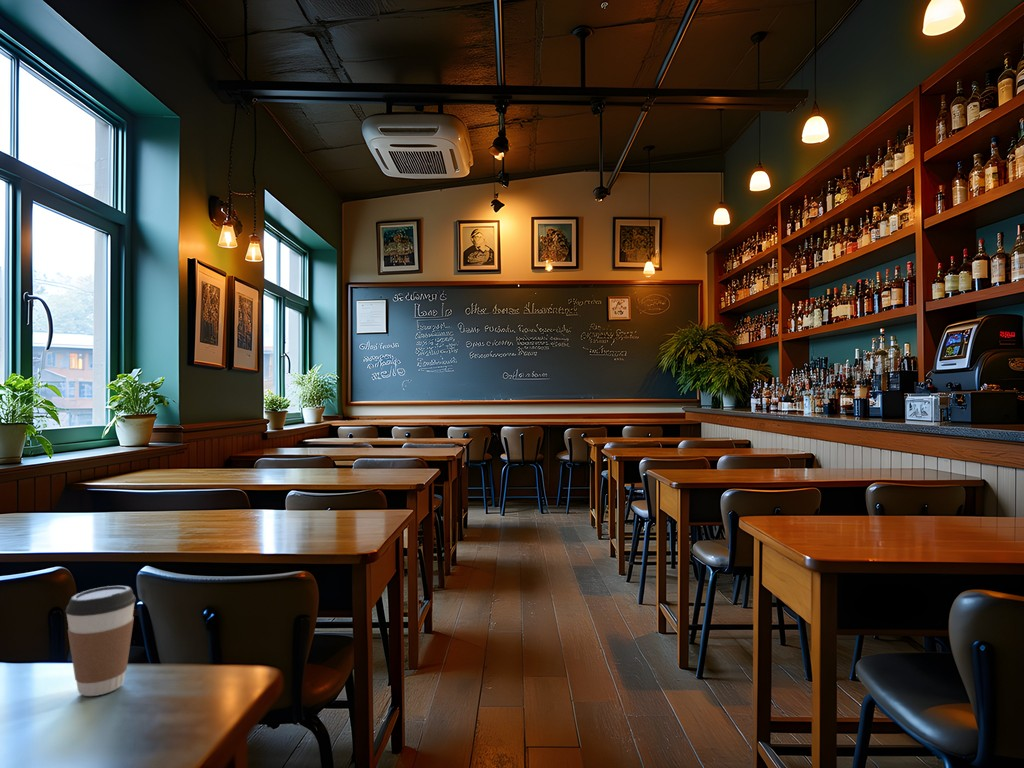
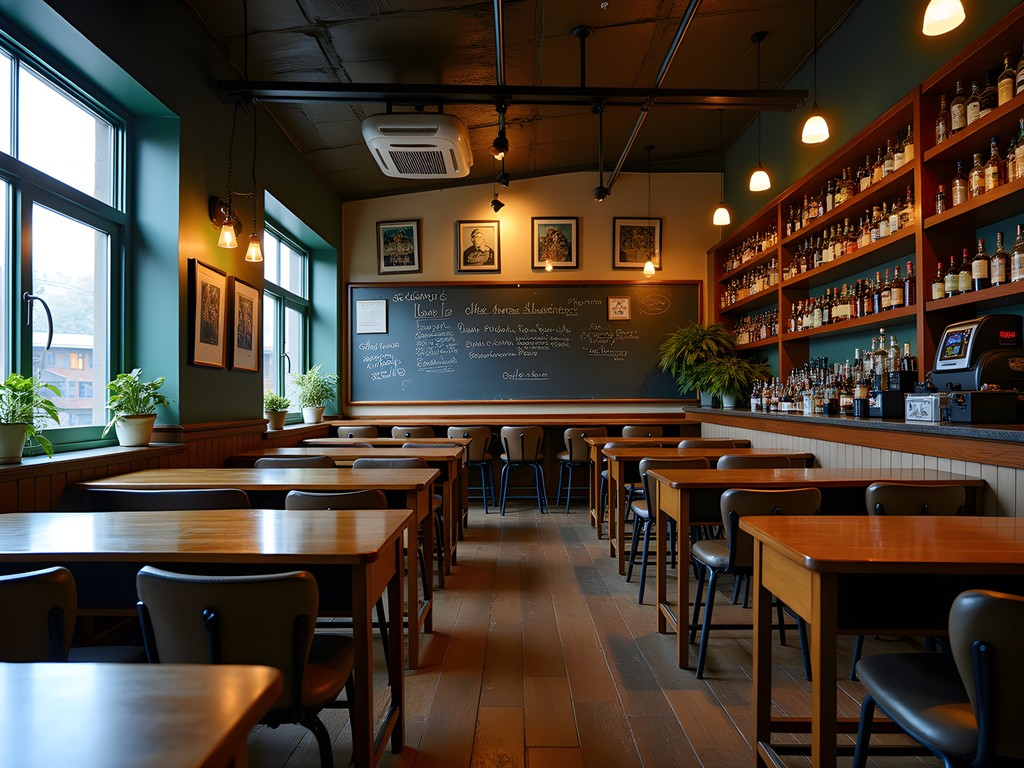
- coffee cup (101, 639)
